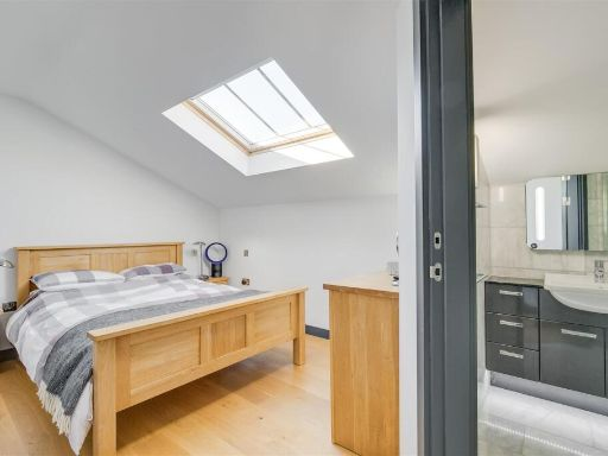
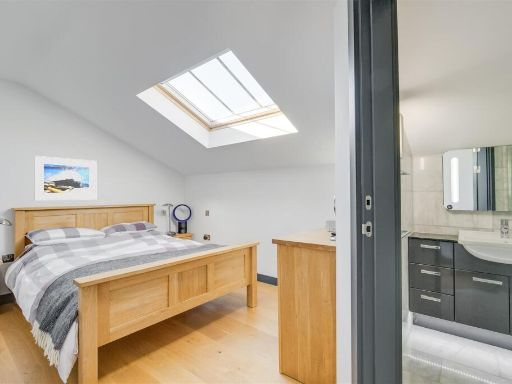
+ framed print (67, 179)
